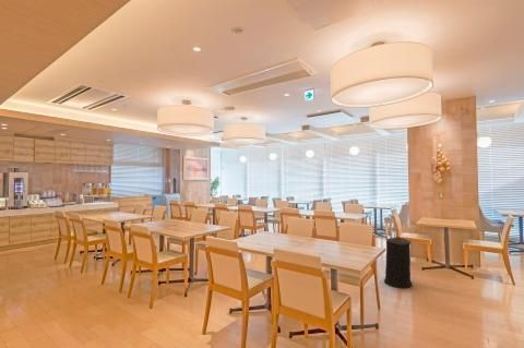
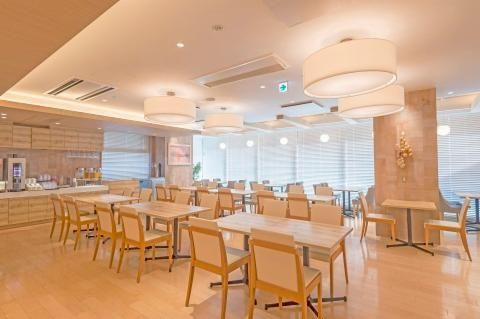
- trash can (397, 259)
